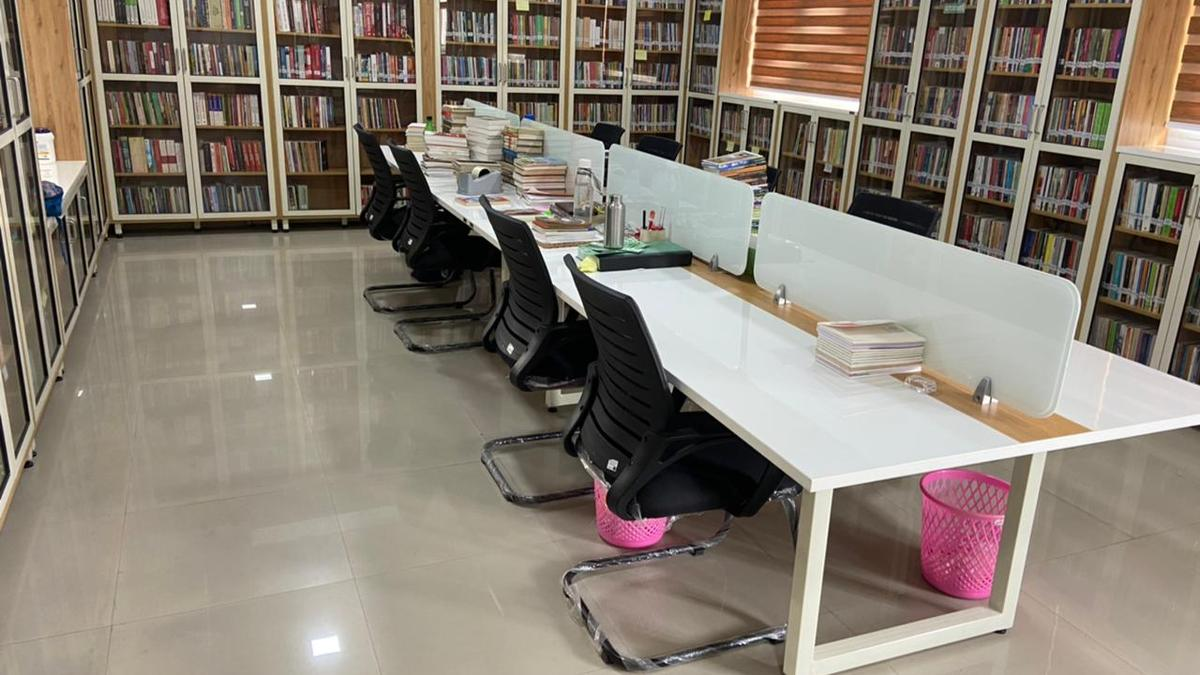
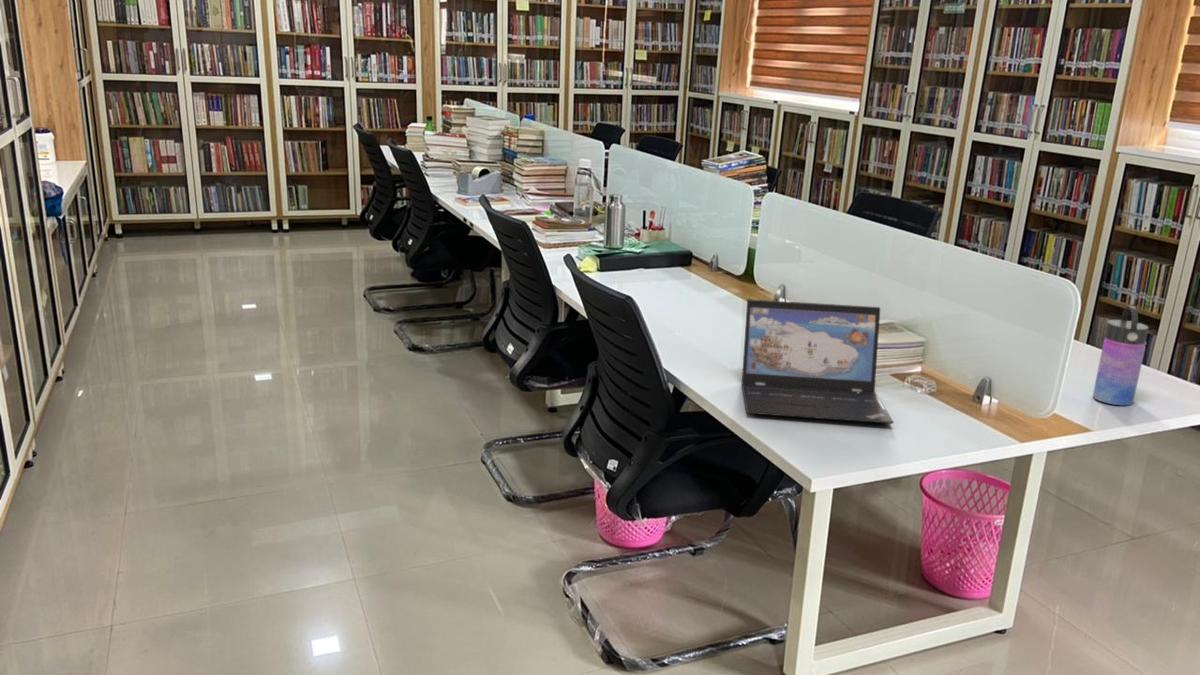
+ water bottle (1122, 353)
+ laptop (816, 359)
